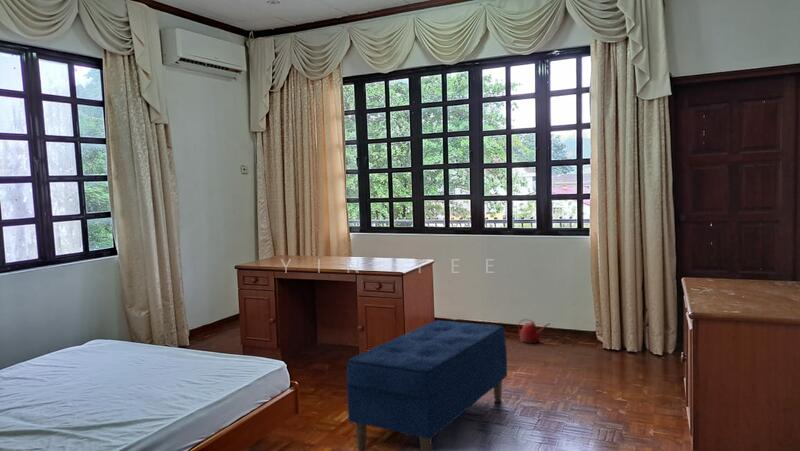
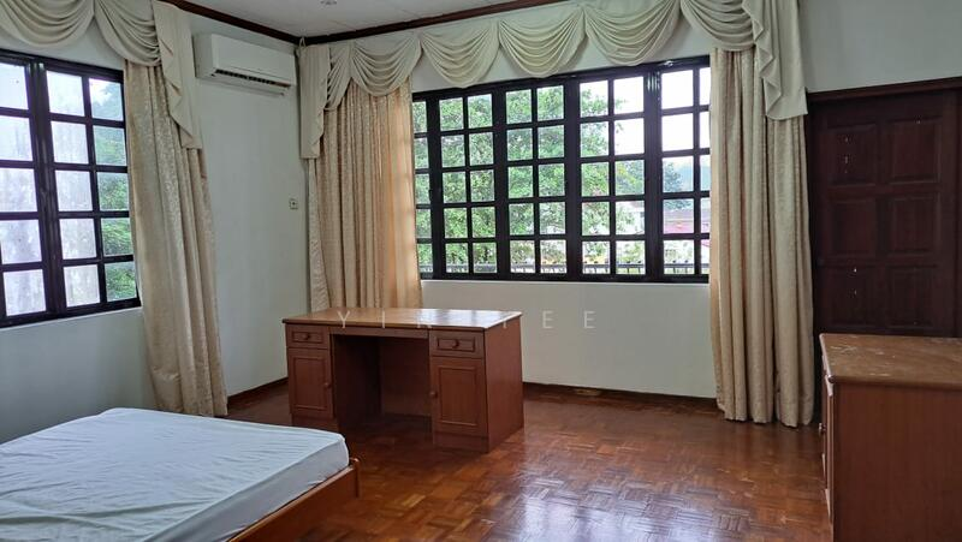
- watering can (534, 330)
- bench (434, 382)
